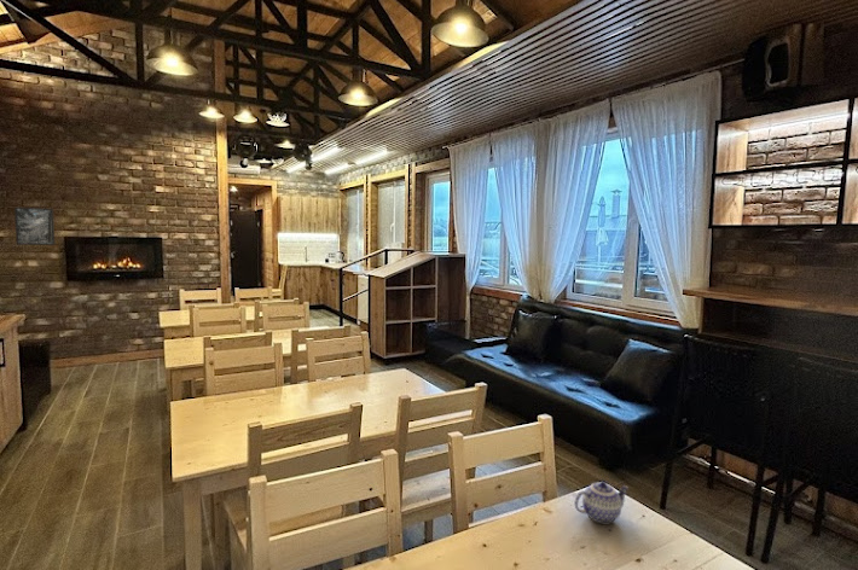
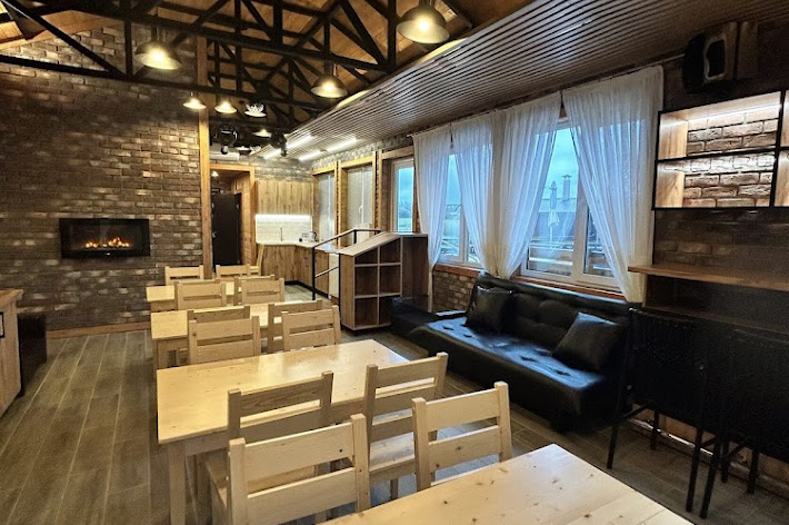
- teapot (602, 499)
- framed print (34, 226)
